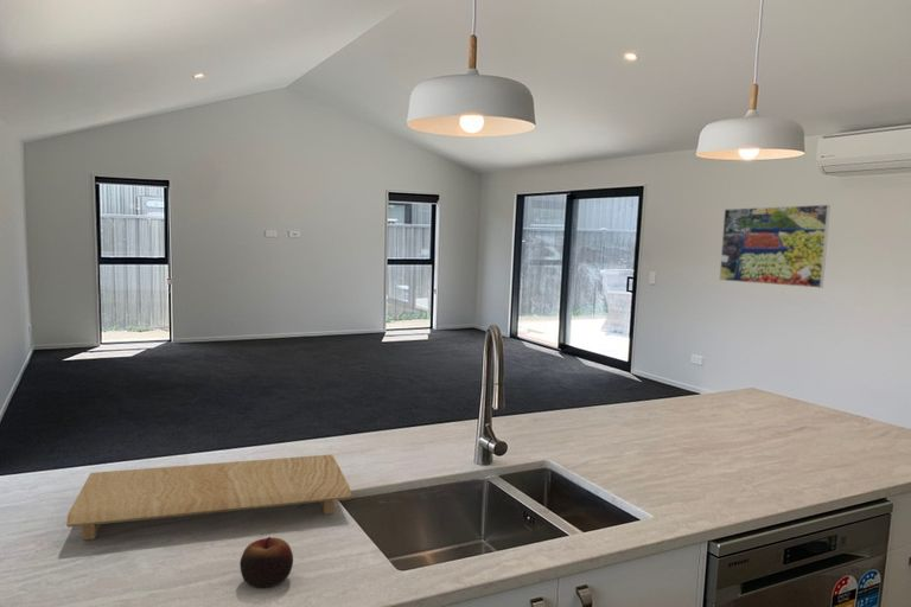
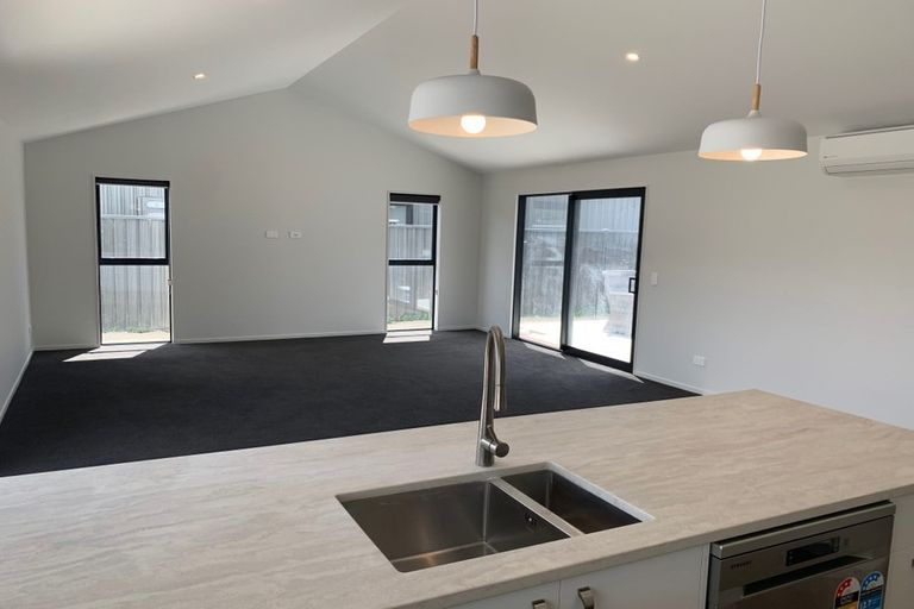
- apple (266, 560)
- cutting board (218, 492)
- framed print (770, 245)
